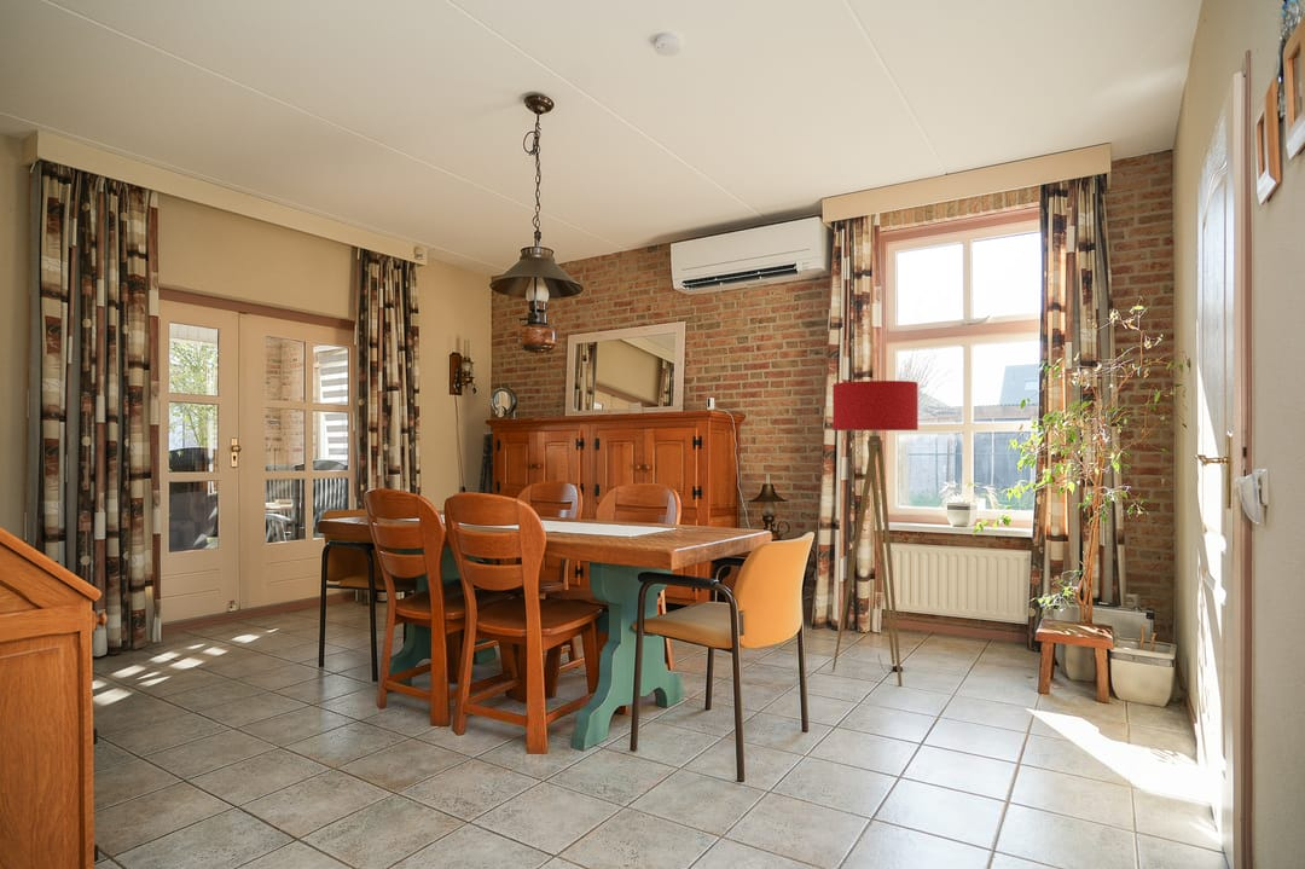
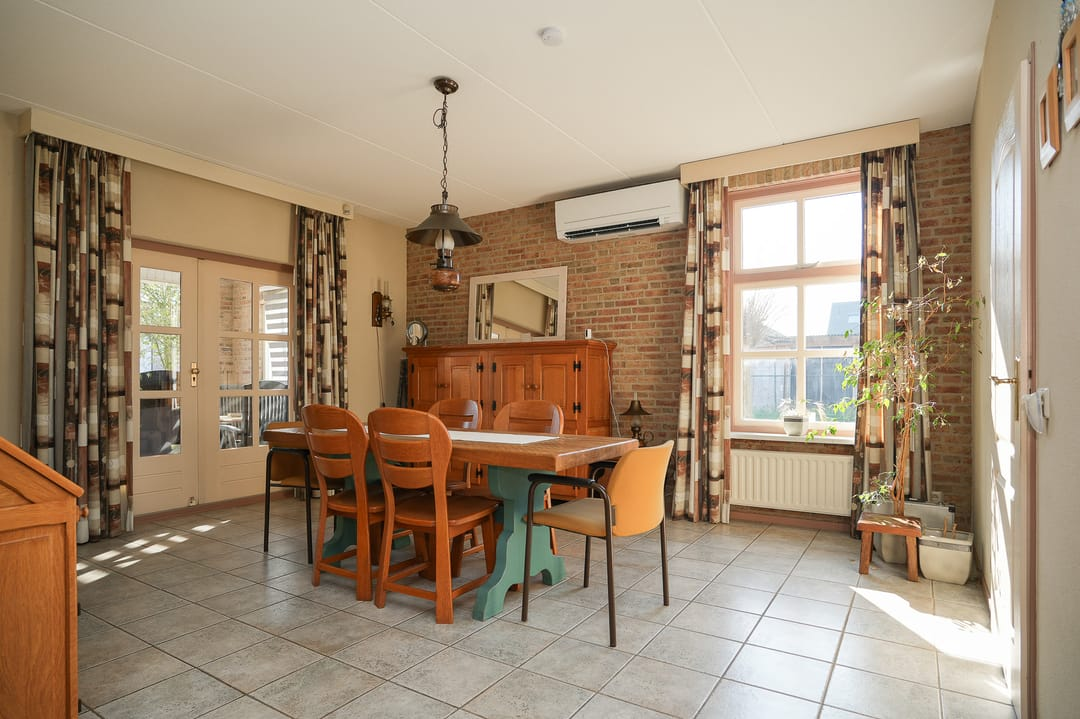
- floor lamp (874, 528)
